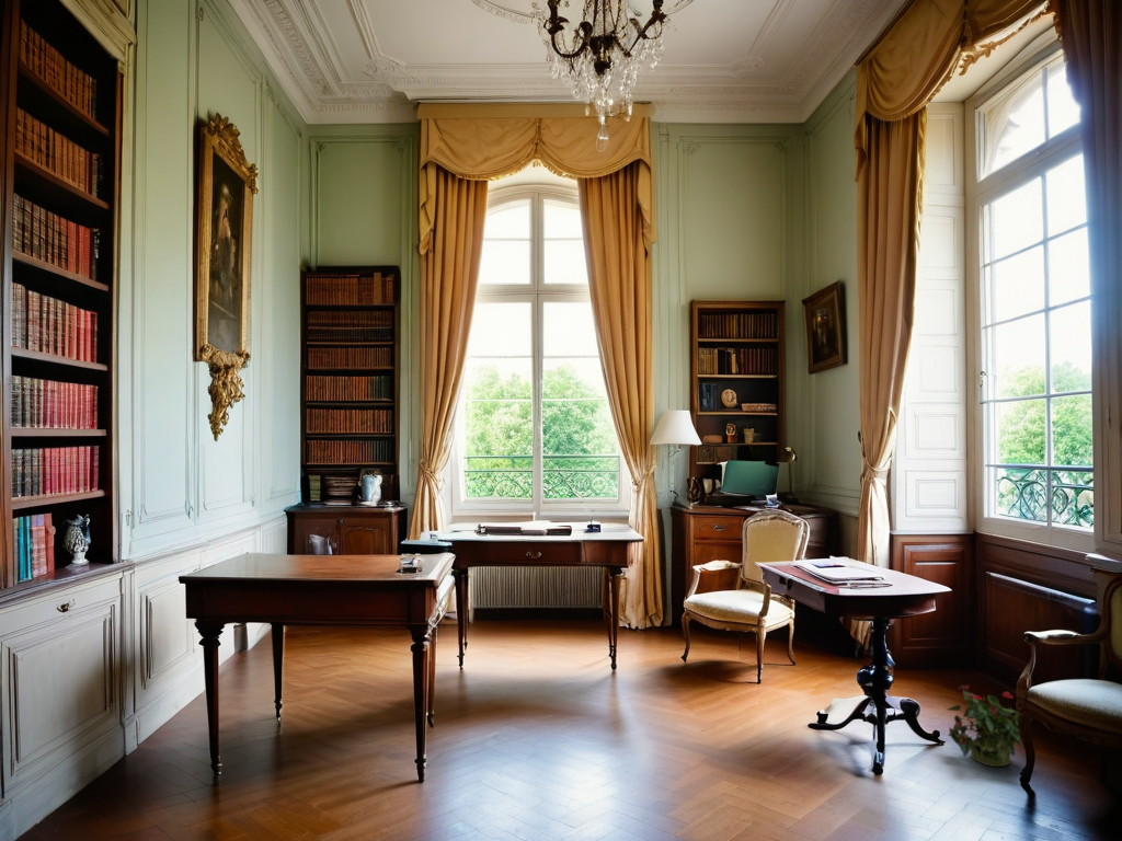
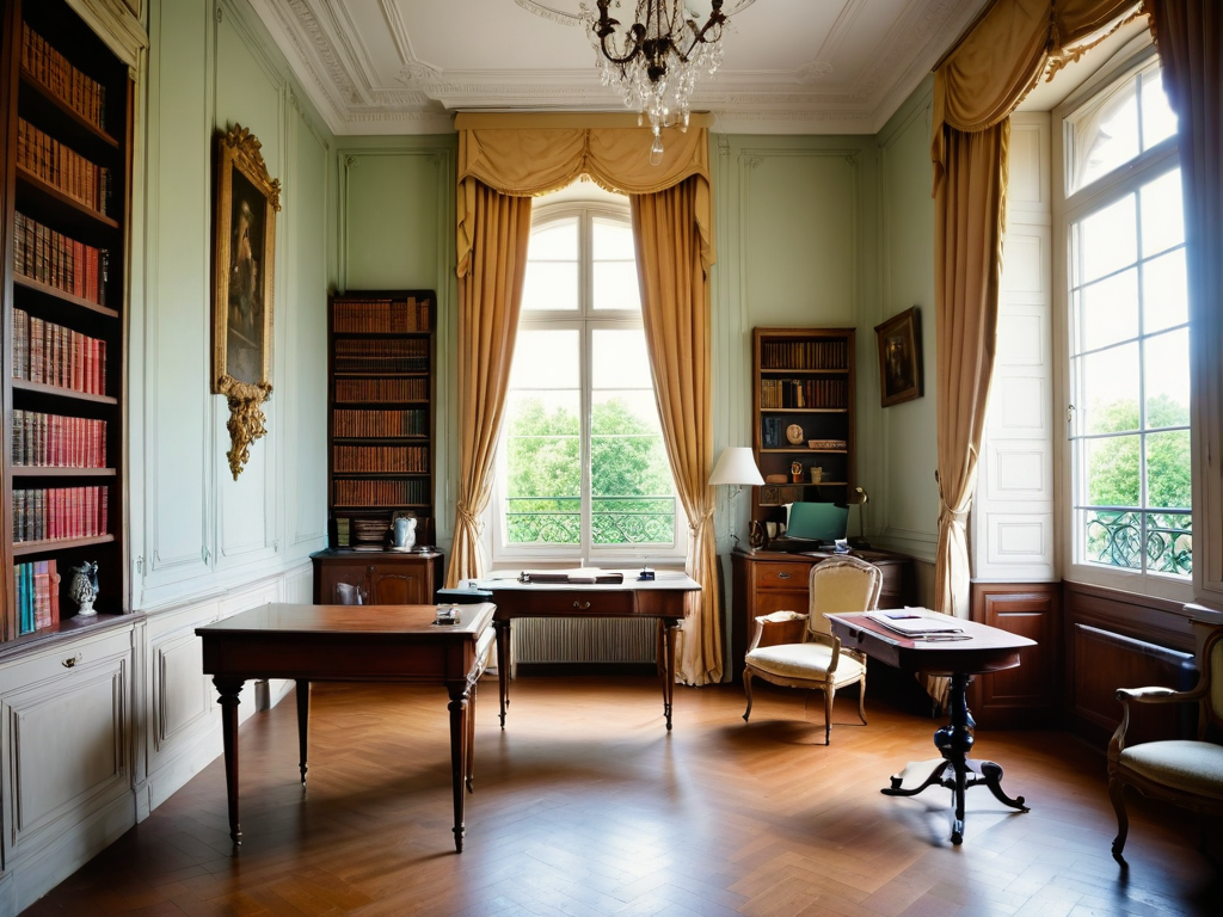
- potted plant (989, 726)
